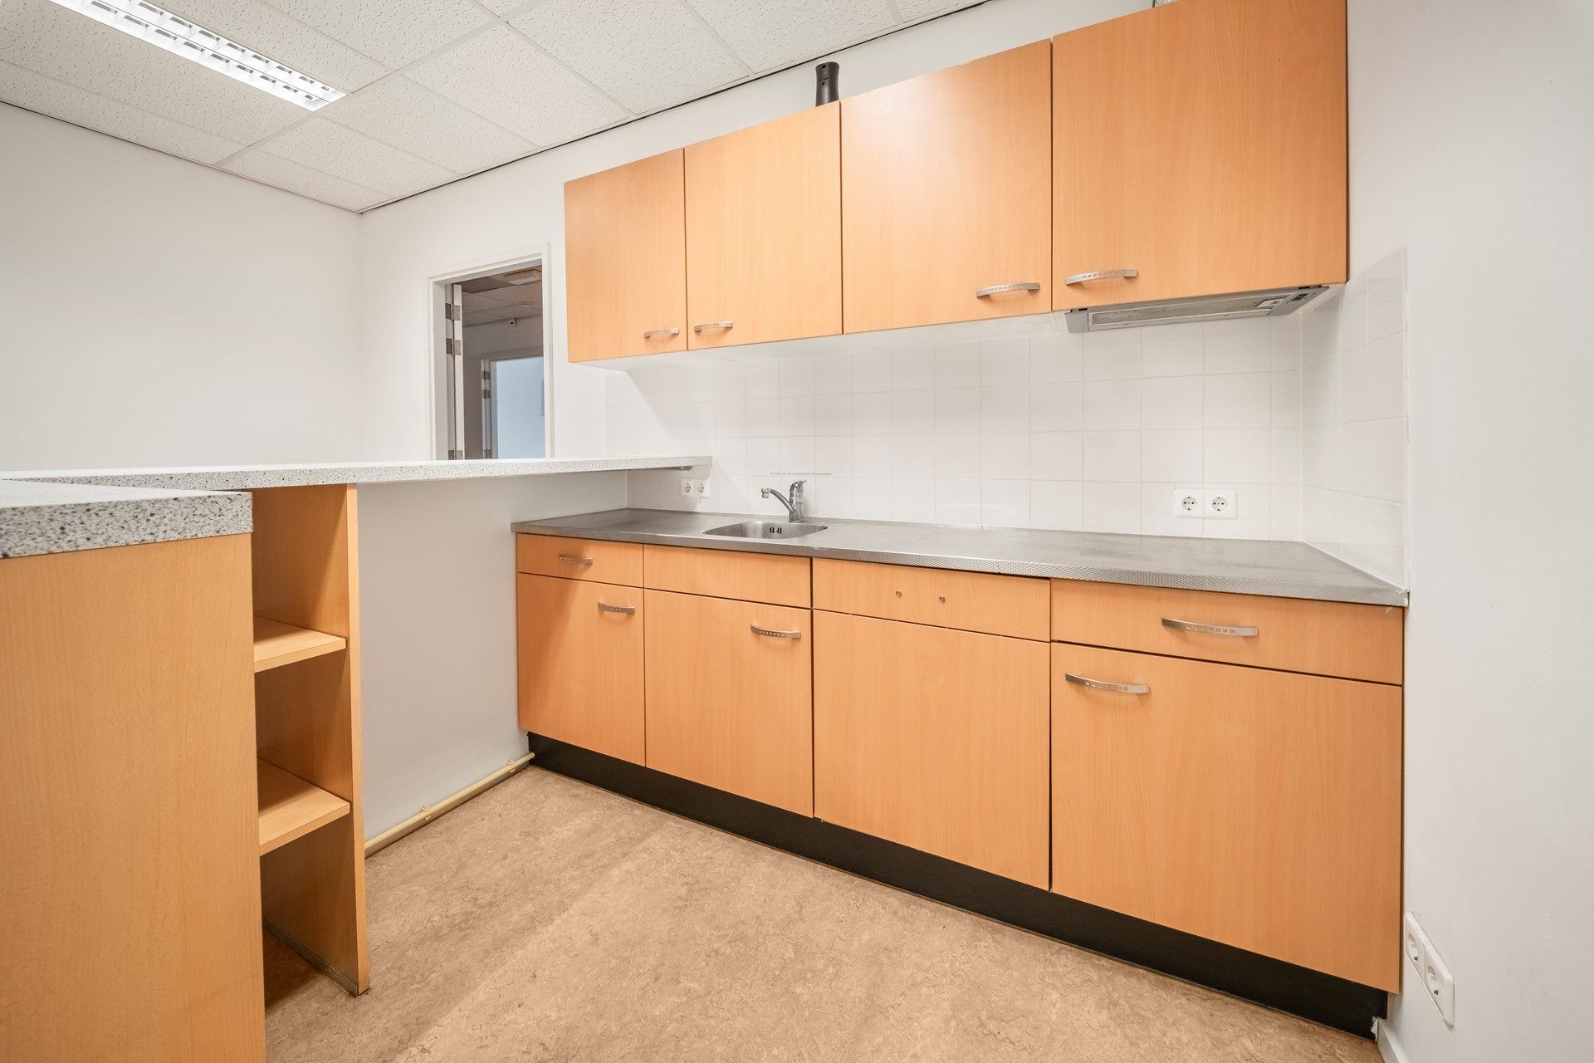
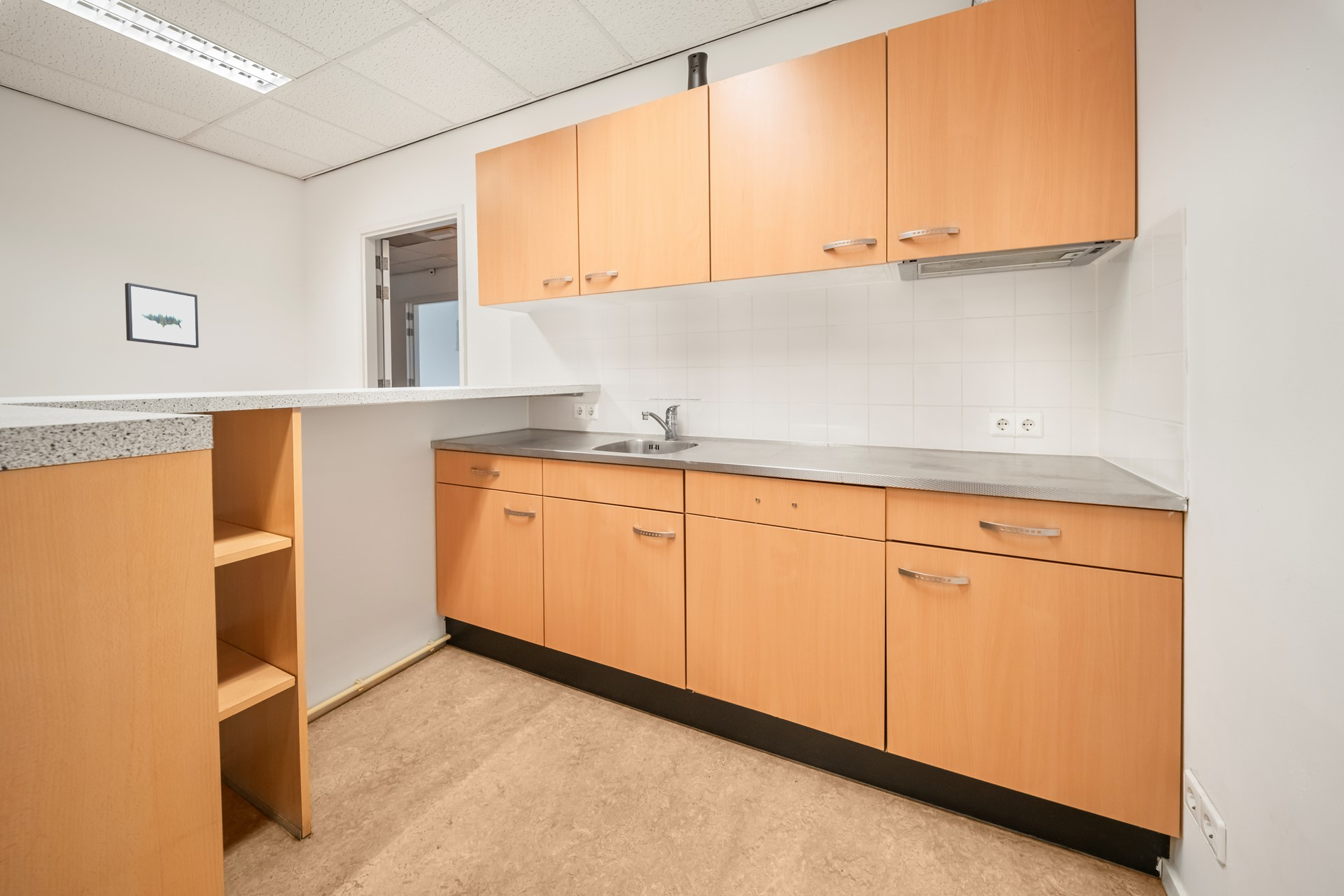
+ wall art (163, 316)
